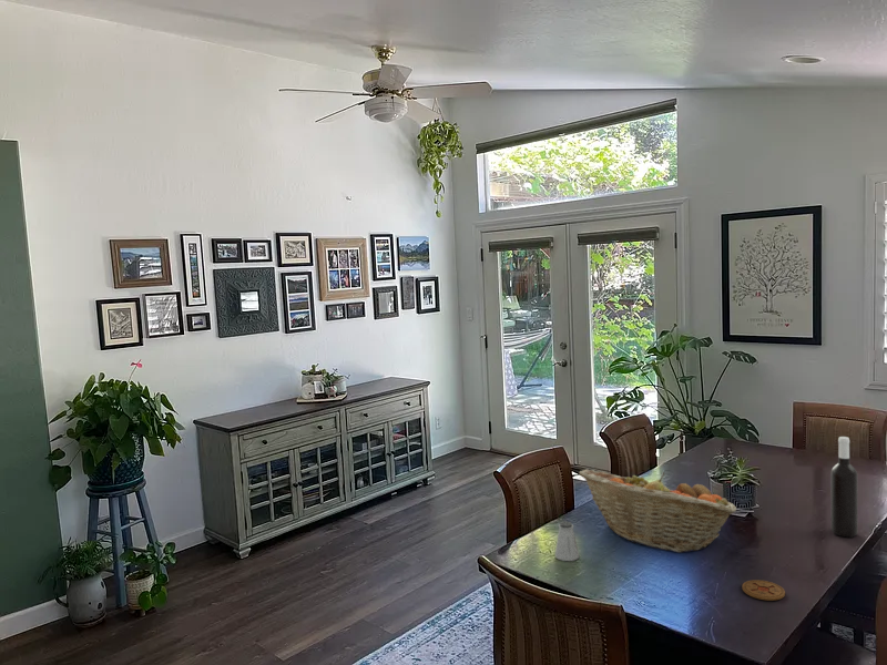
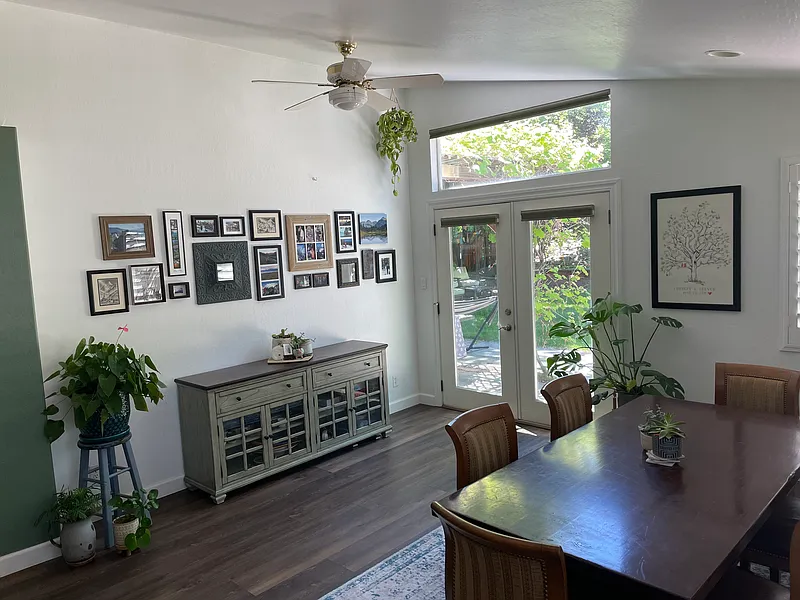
- fruit basket (653, 501)
- wine bottle (844, 485)
- saltshaker (565, 539)
- coaster (763, 590)
